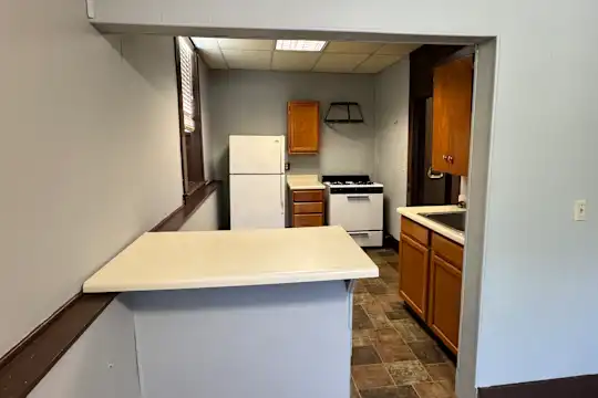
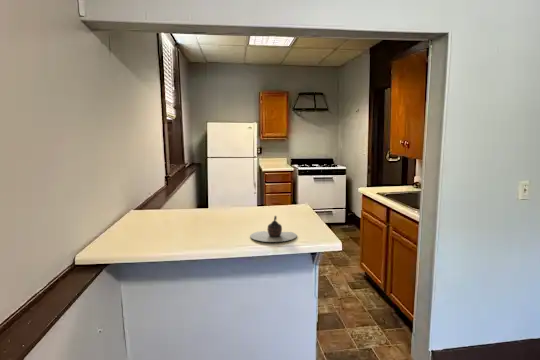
+ teapot (273, 225)
